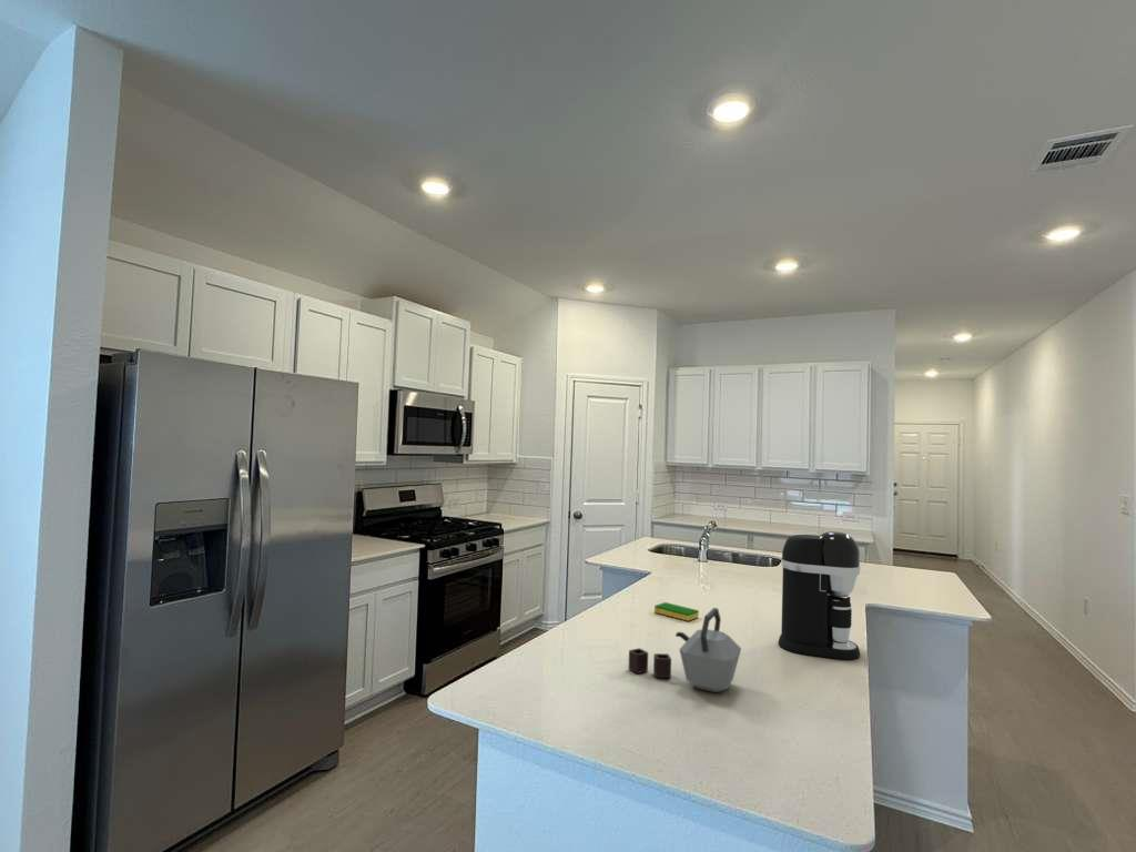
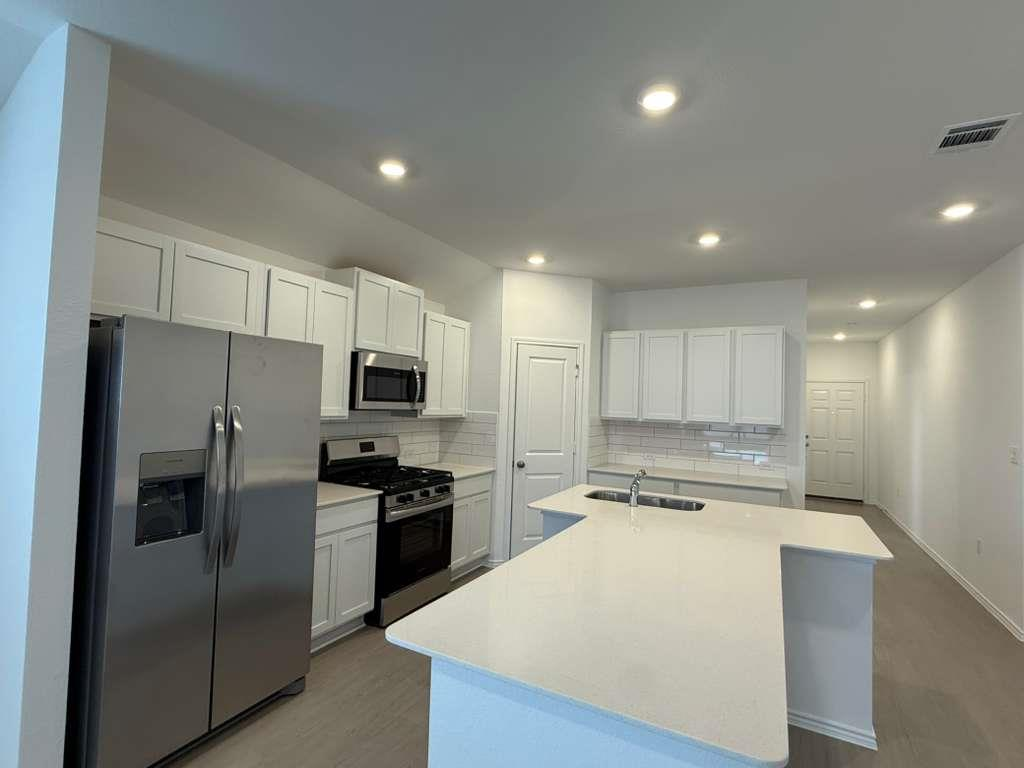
- kettle (683, 645)
- dish sponge (676, 611)
- coffee maker (819, 589)
